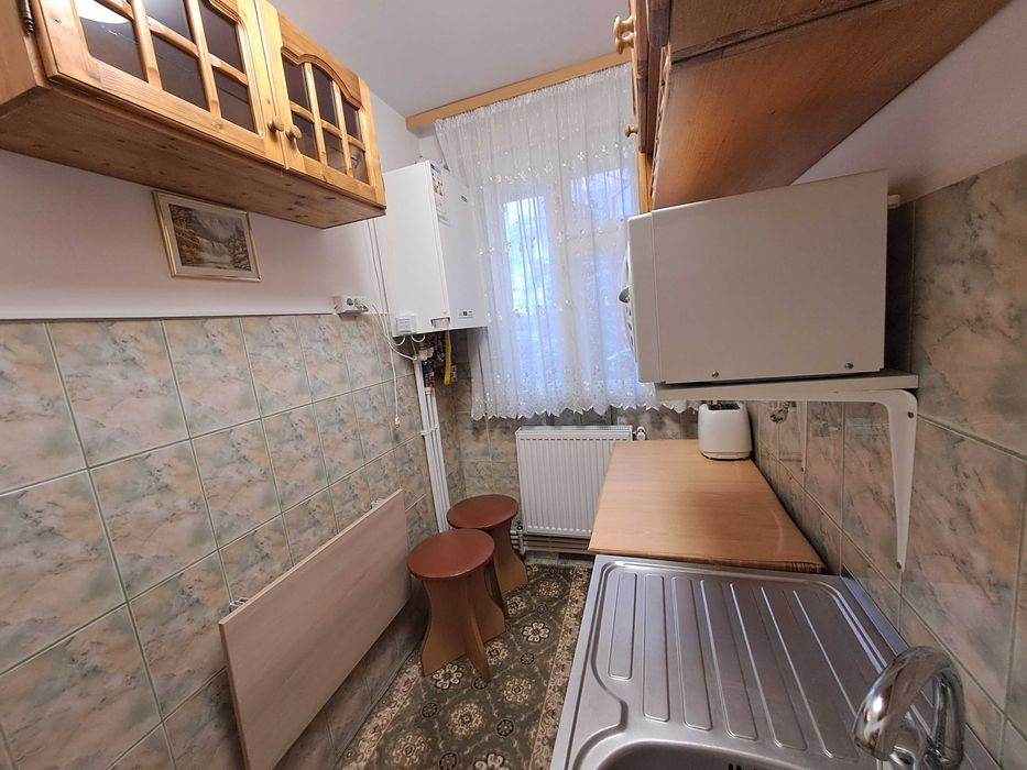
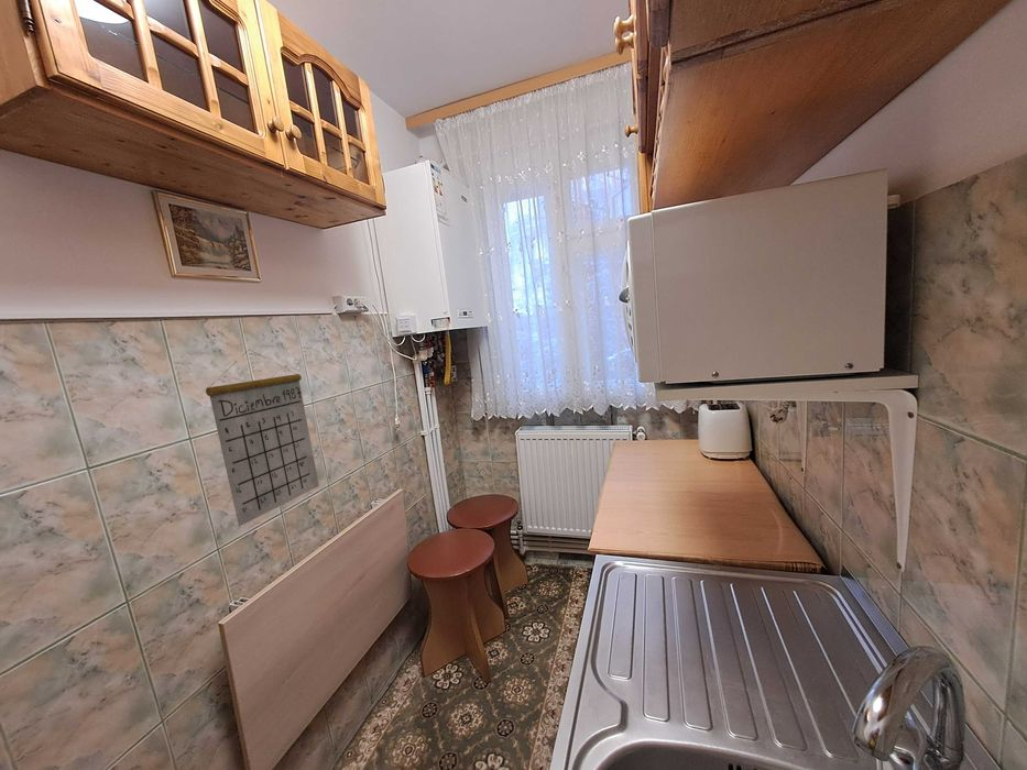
+ calendar (267, 428)
